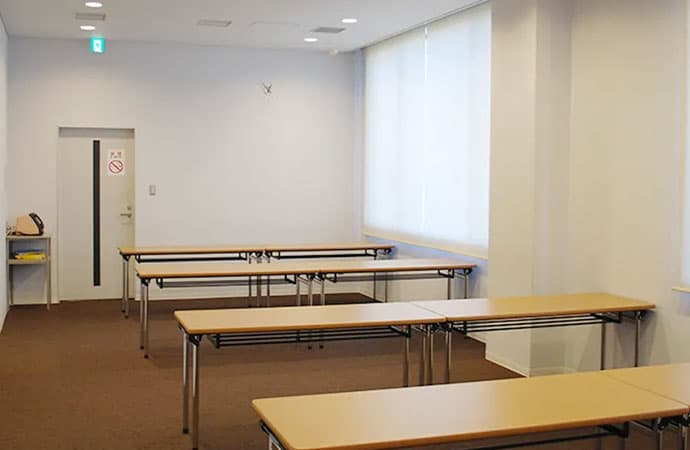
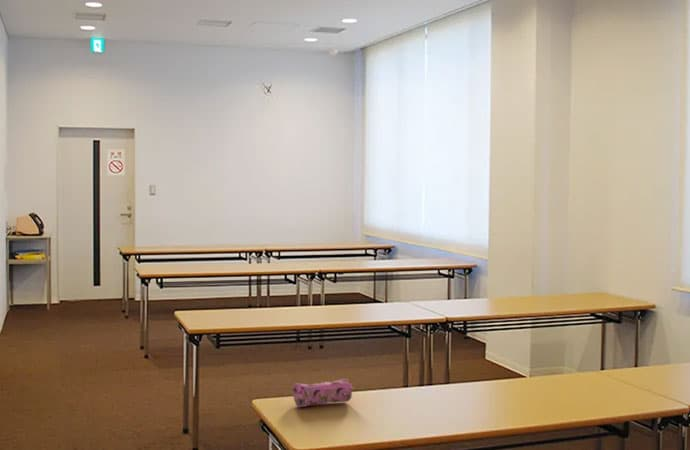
+ pencil case (322, 392)
